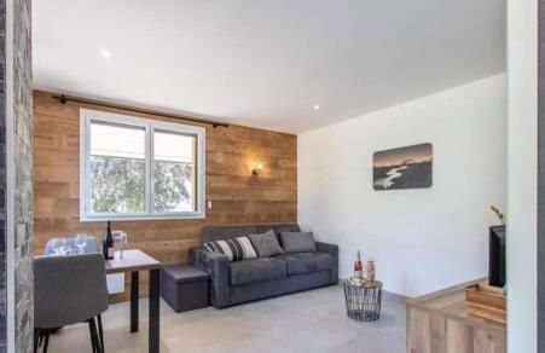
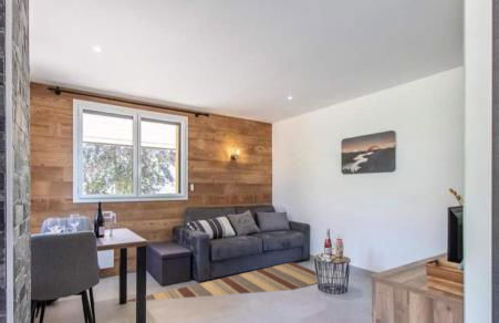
+ rug (238, 288)
